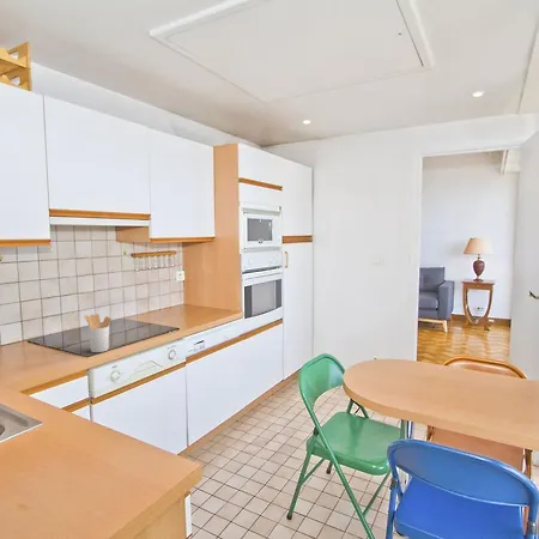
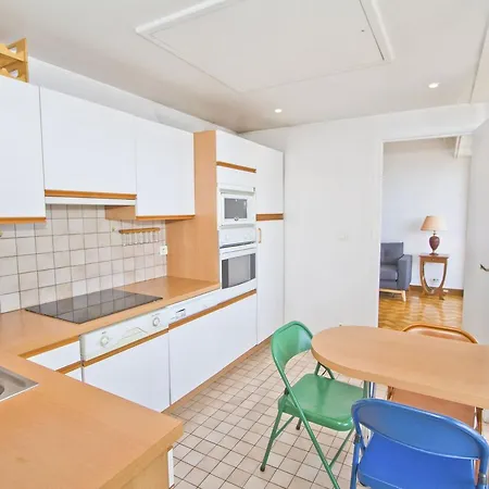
- utensil holder (96, 332)
